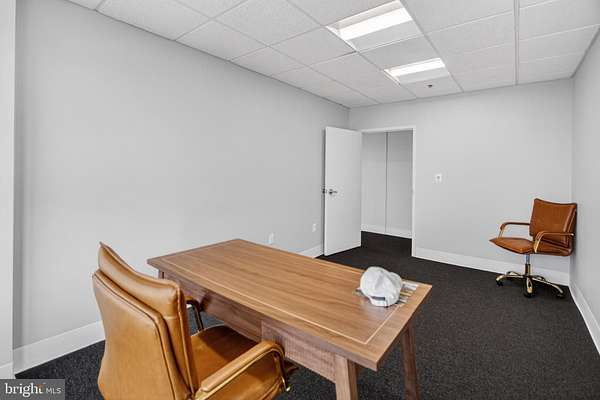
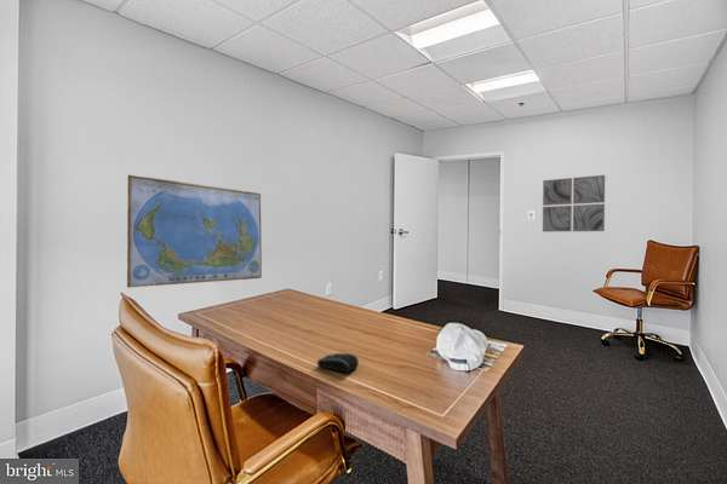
+ world map (204, 234)
+ computer mouse (337, 361)
+ wall art (571, 203)
